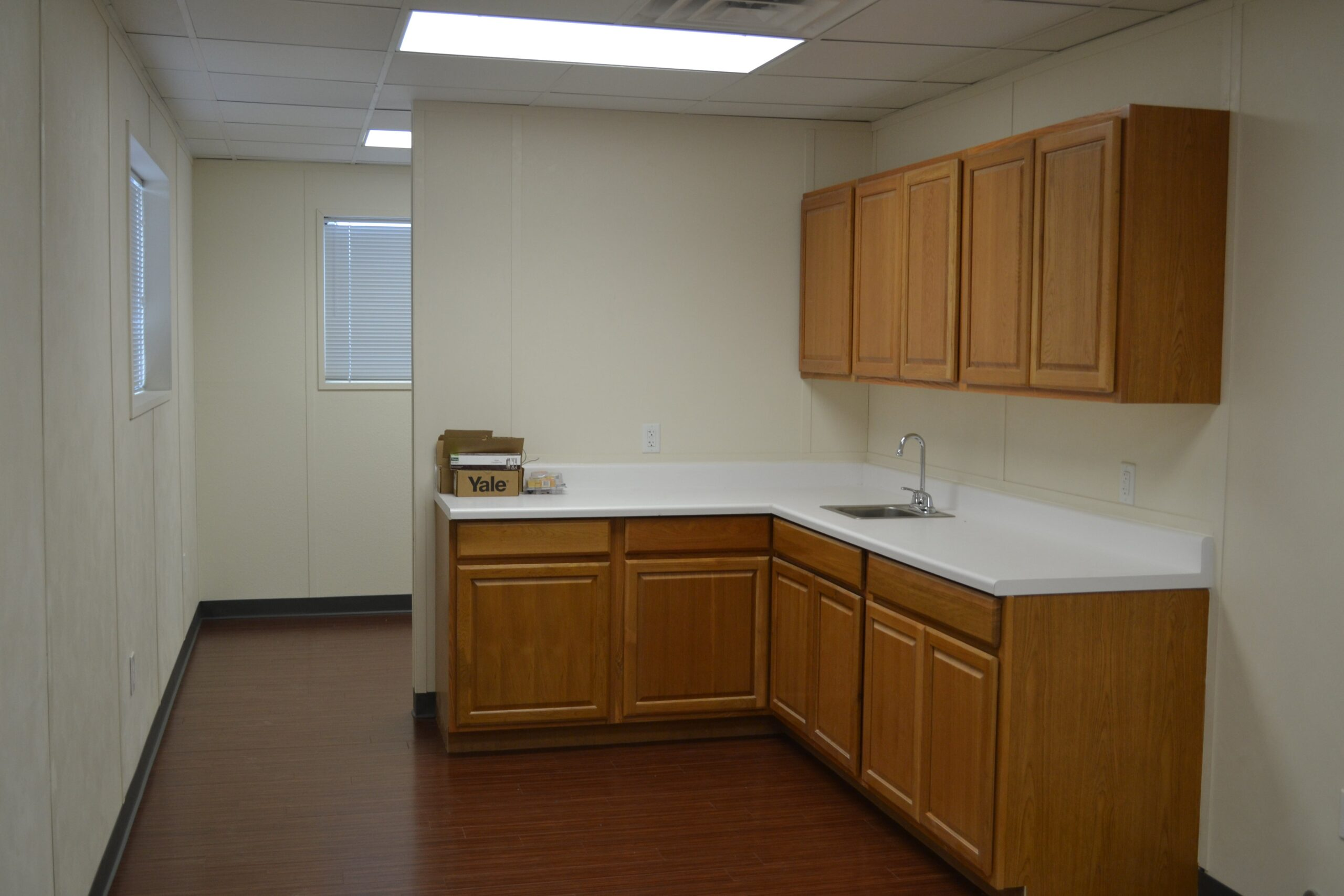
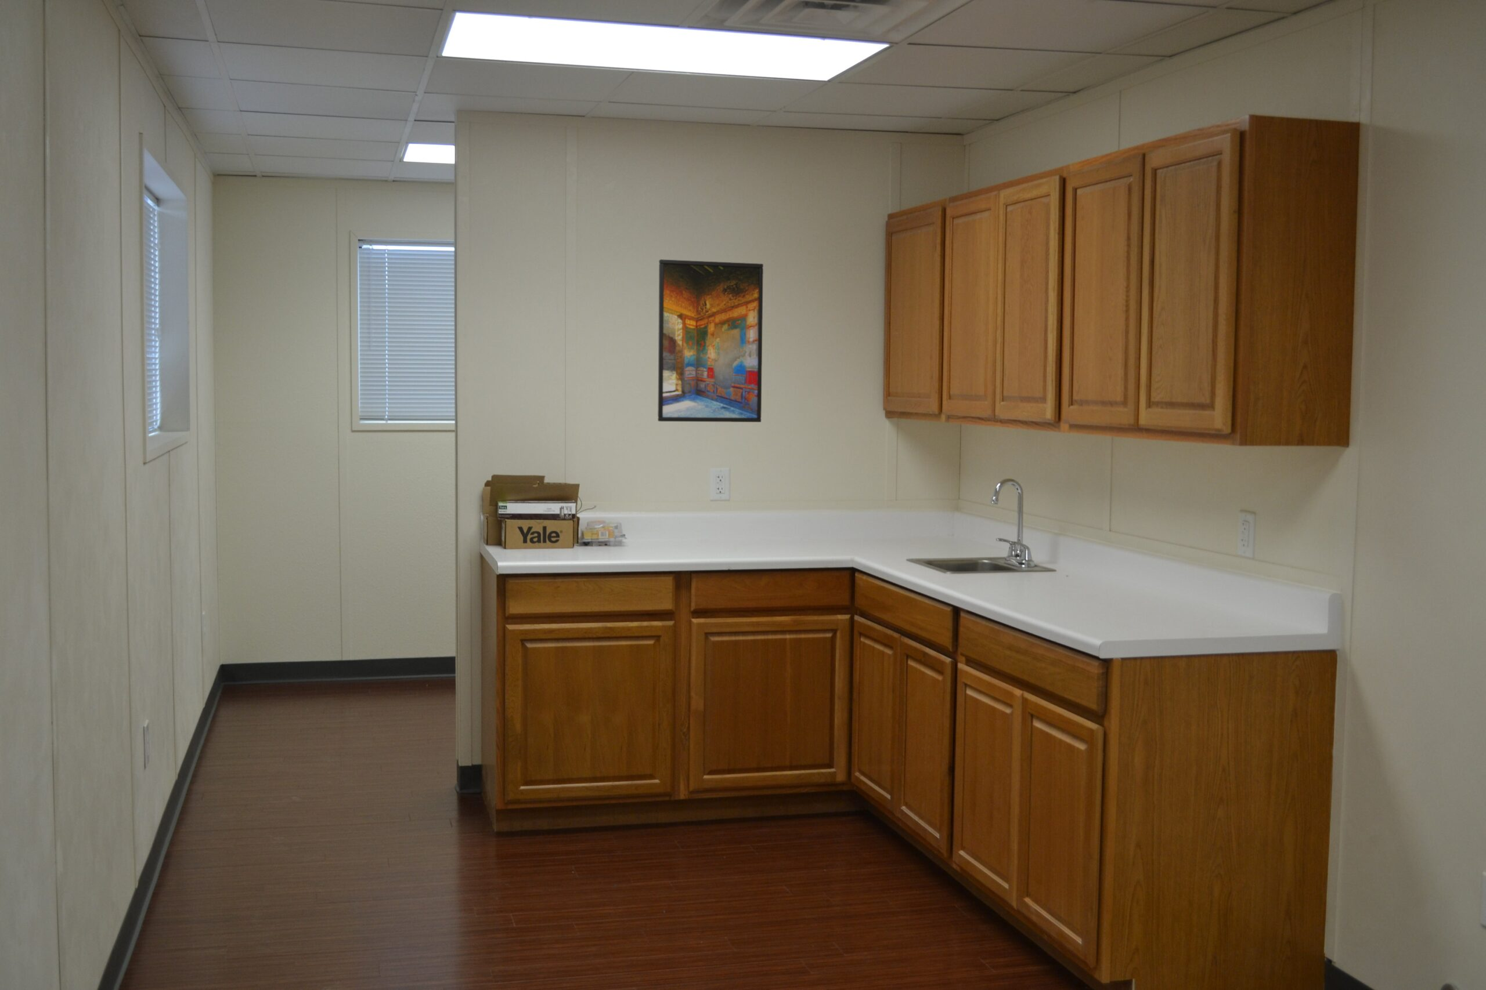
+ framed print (711, 341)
